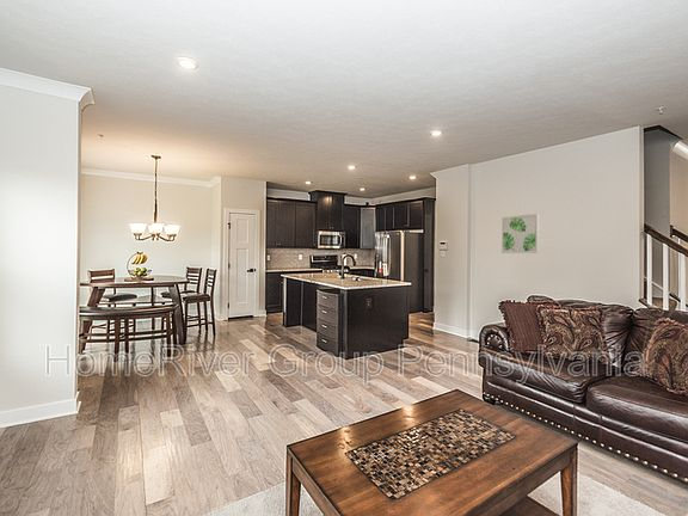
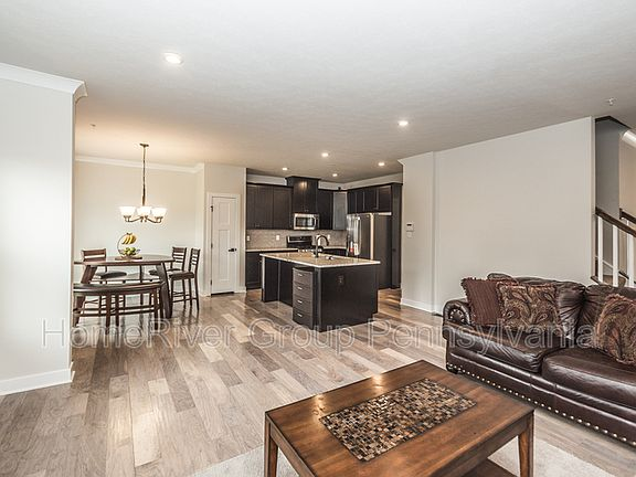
- wall art (518, 234)
